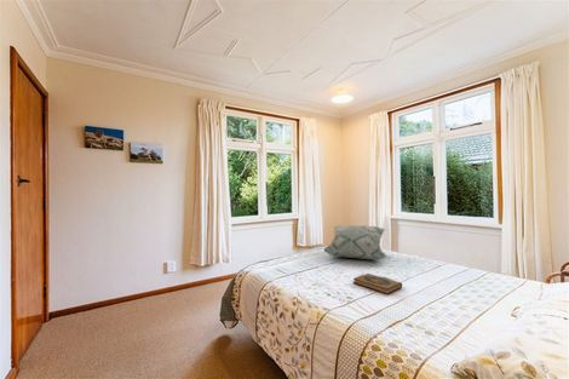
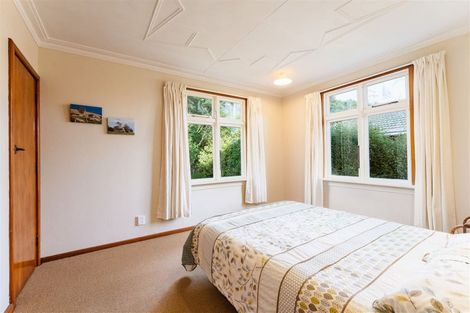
- decorative pillow (356, 241)
- hardback book (377, 282)
